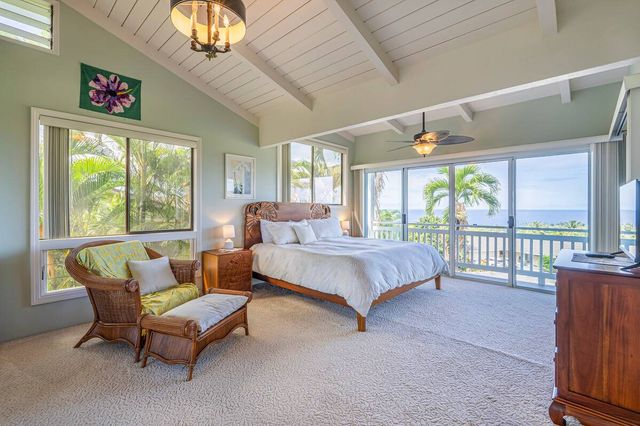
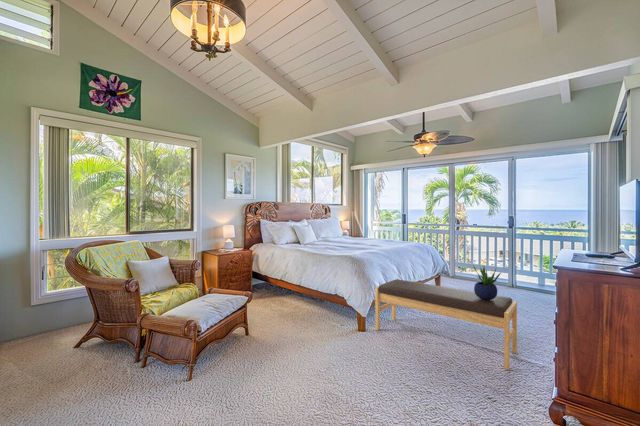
+ potted plant (487, 281)
+ bench (440, 314)
